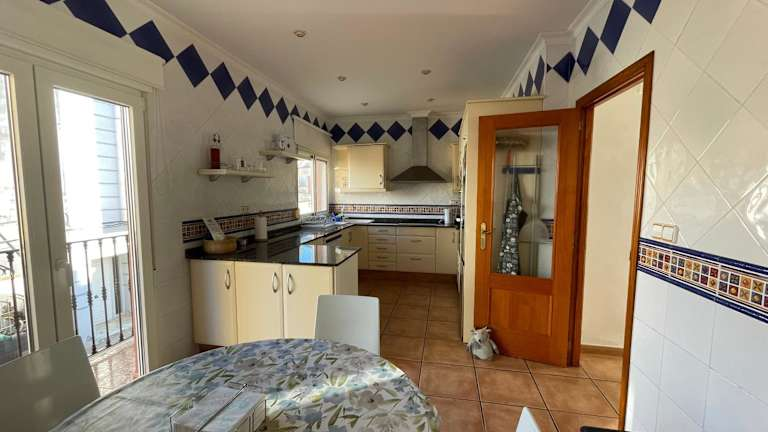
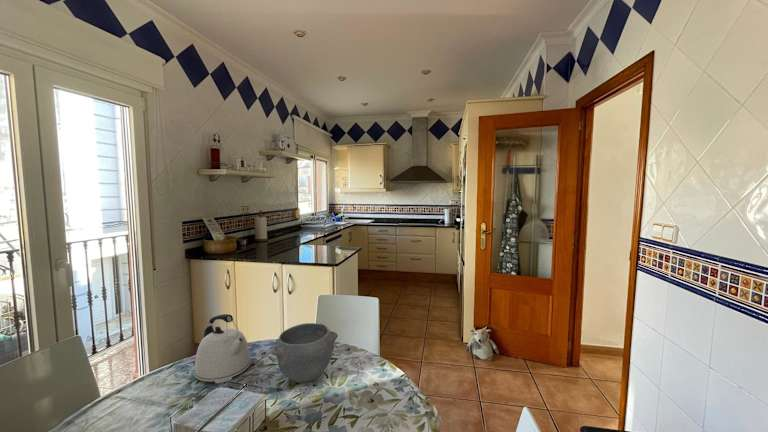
+ kettle (223, 341)
+ bowl (306, 352)
